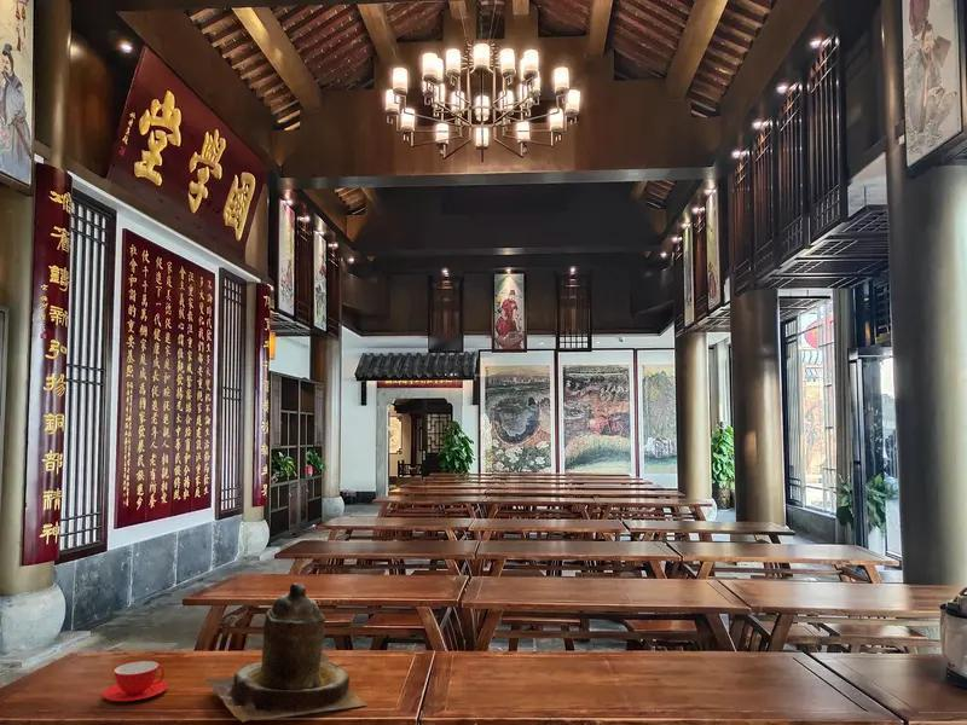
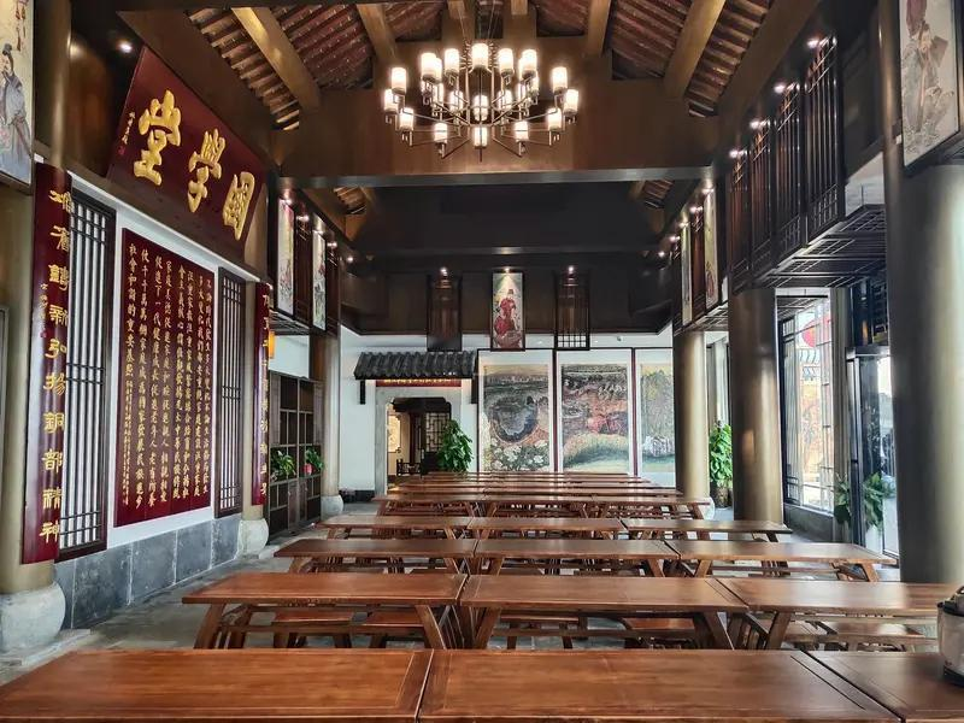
- teacup (135, 680)
- teapot (284, 642)
